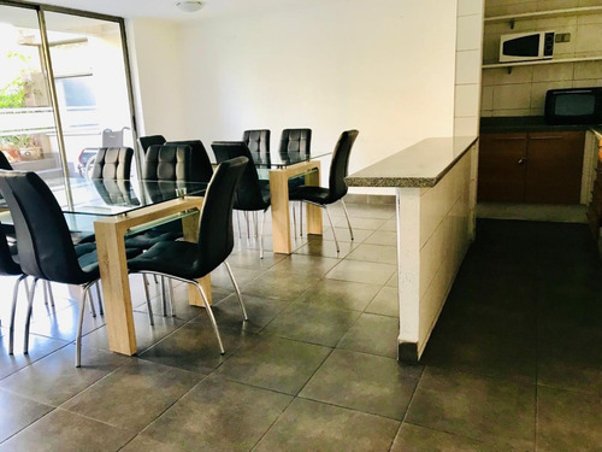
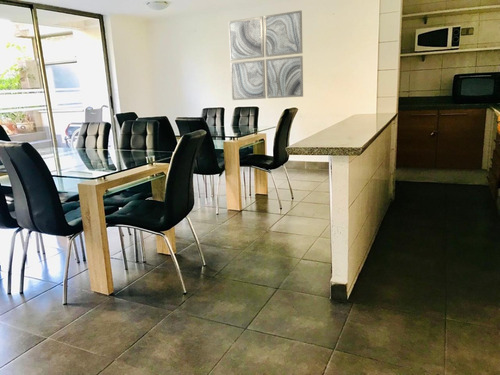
+ wall art (265, 56)
